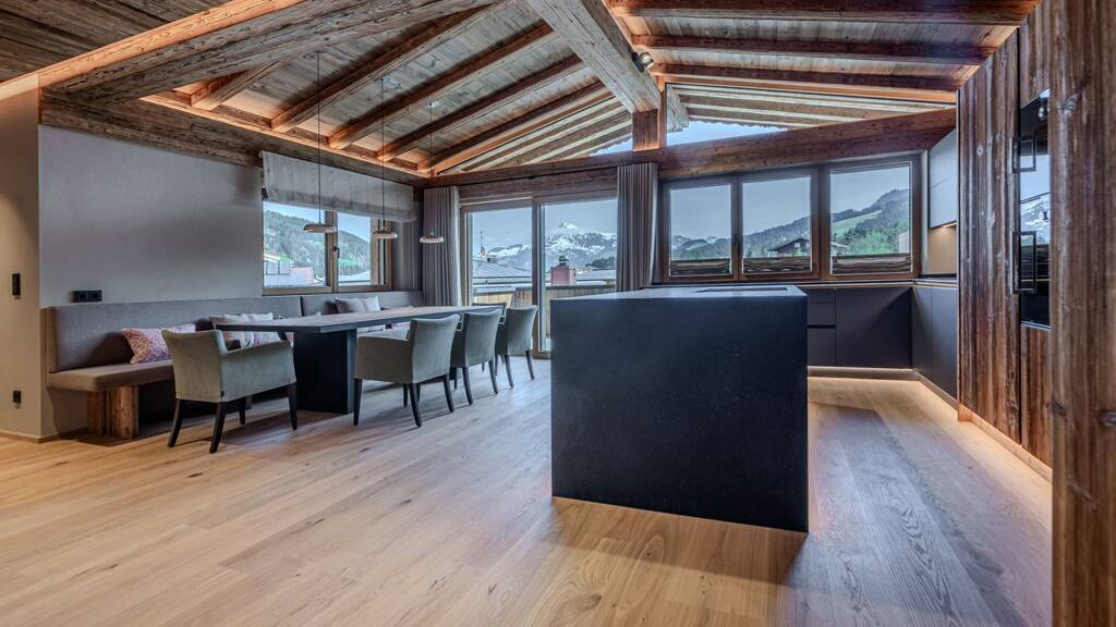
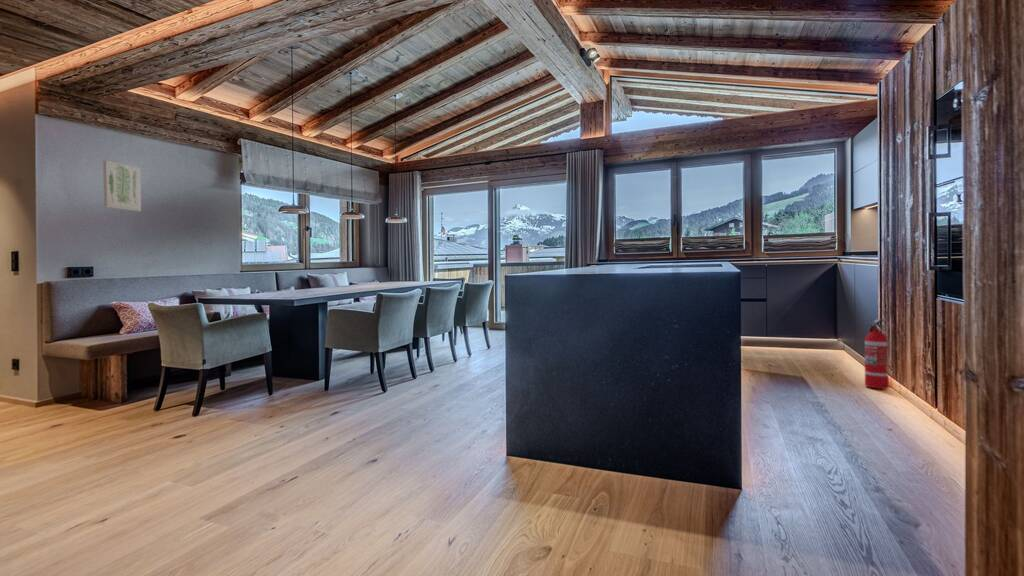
+ wall art (122, 186)
+ fire extinguisher (875, 352)
